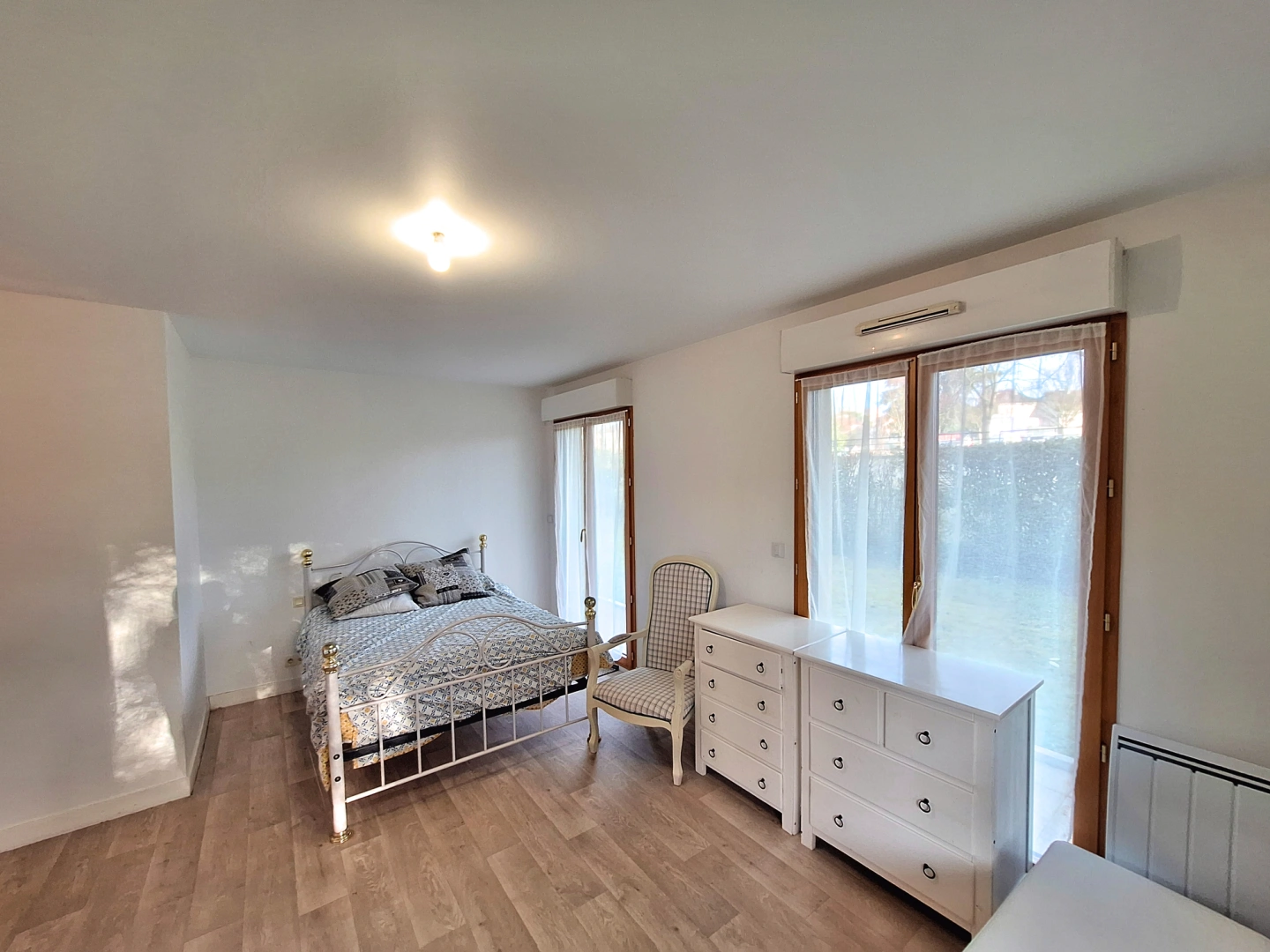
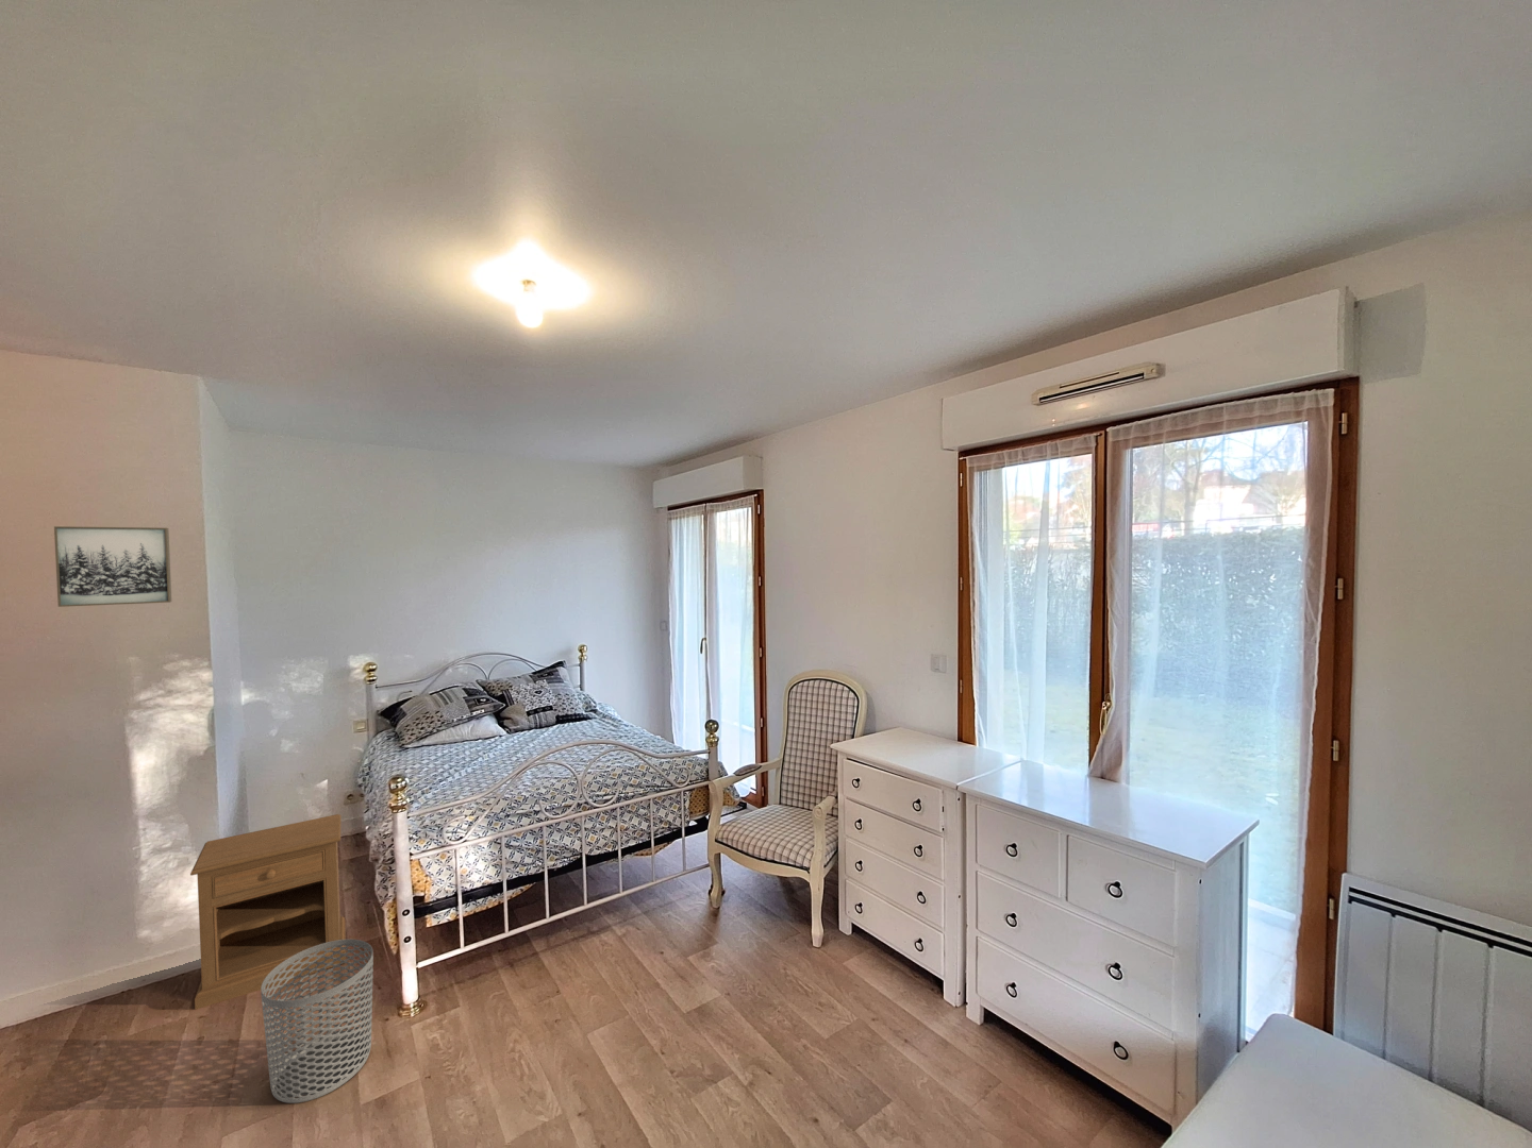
+ wall art (115, 566)
+ waste bin (320, 1018)
+ nightstand (275, 902)
